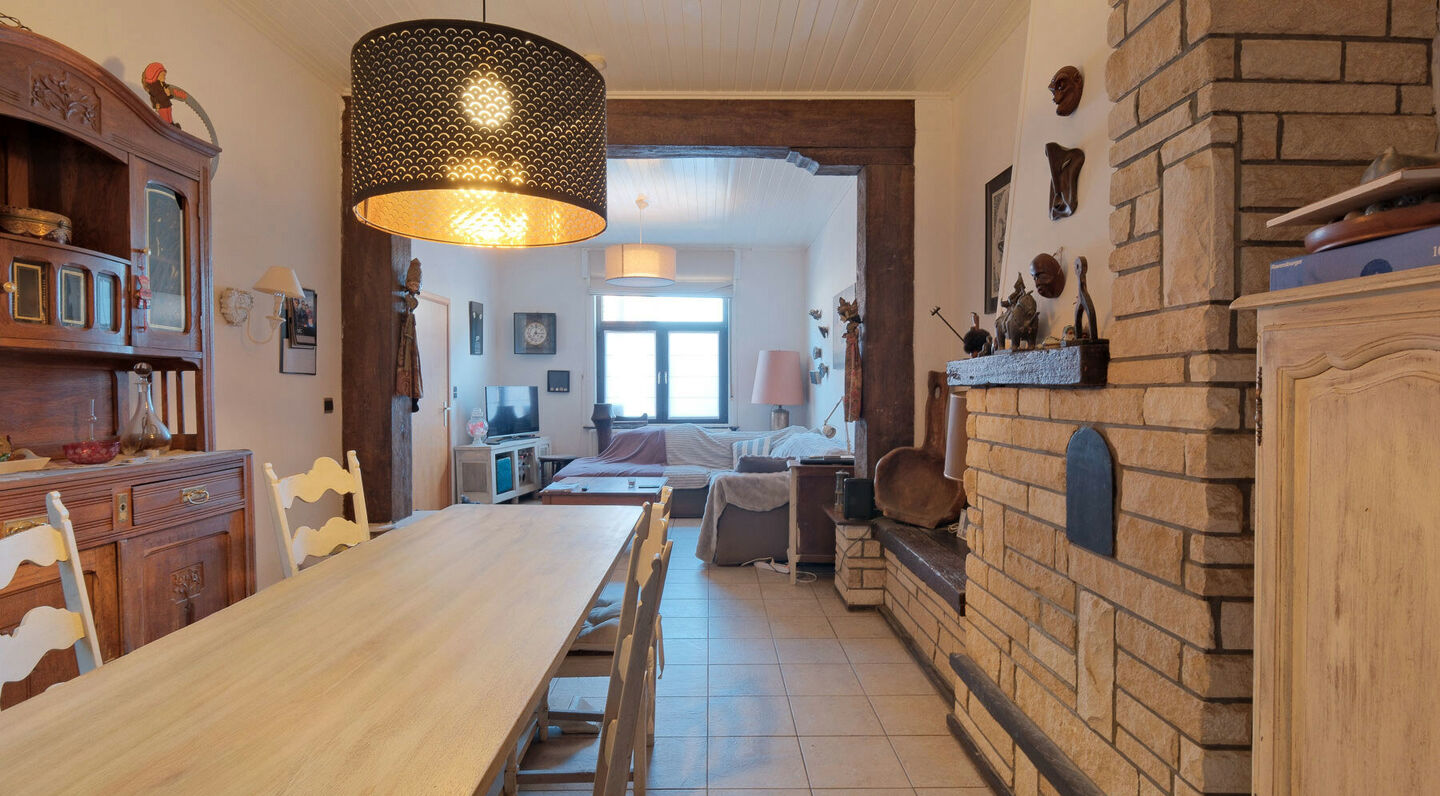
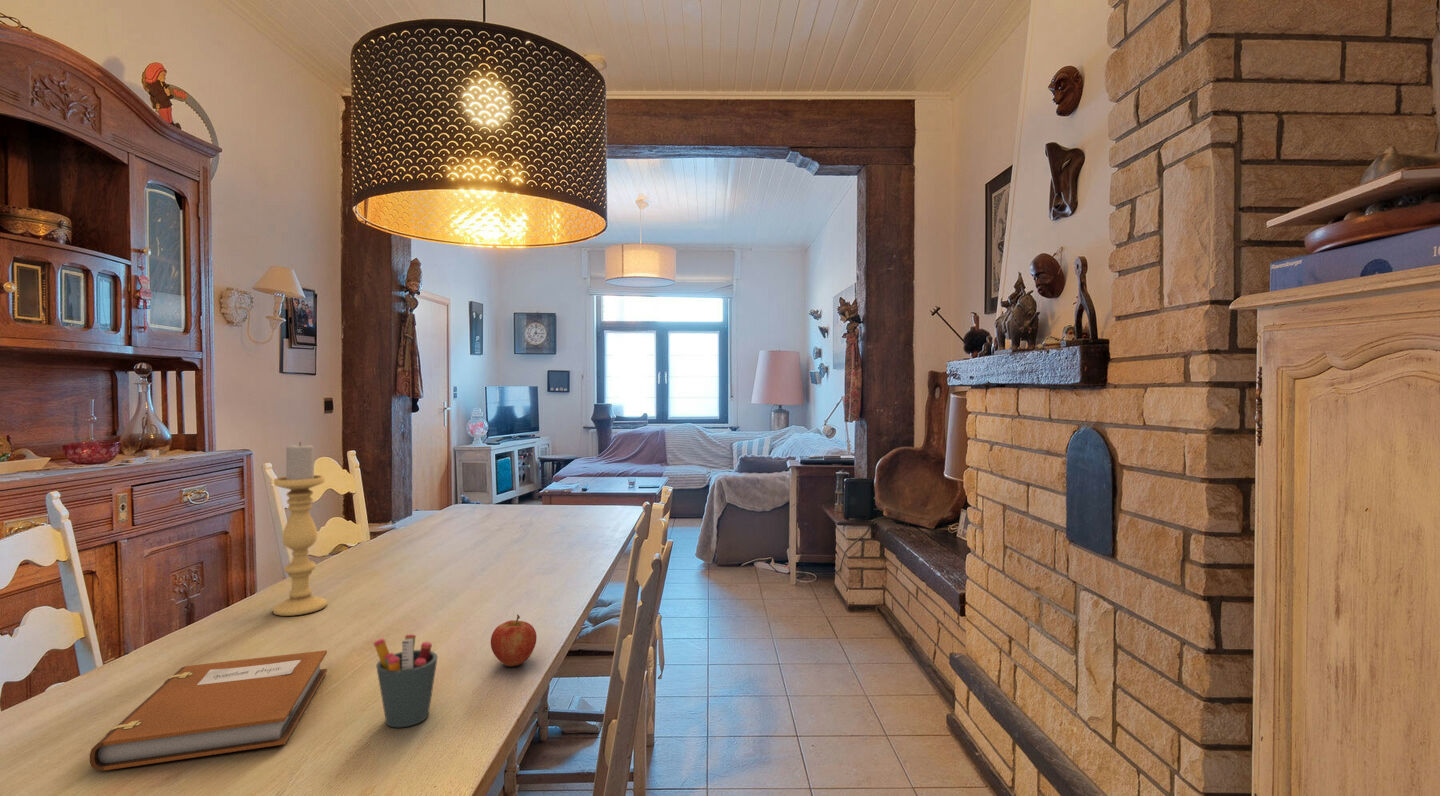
+ apple (513, 639)
+ notebook (227, 700)
+ candle holder (300, 525)
+ pen holder (406, 673)
